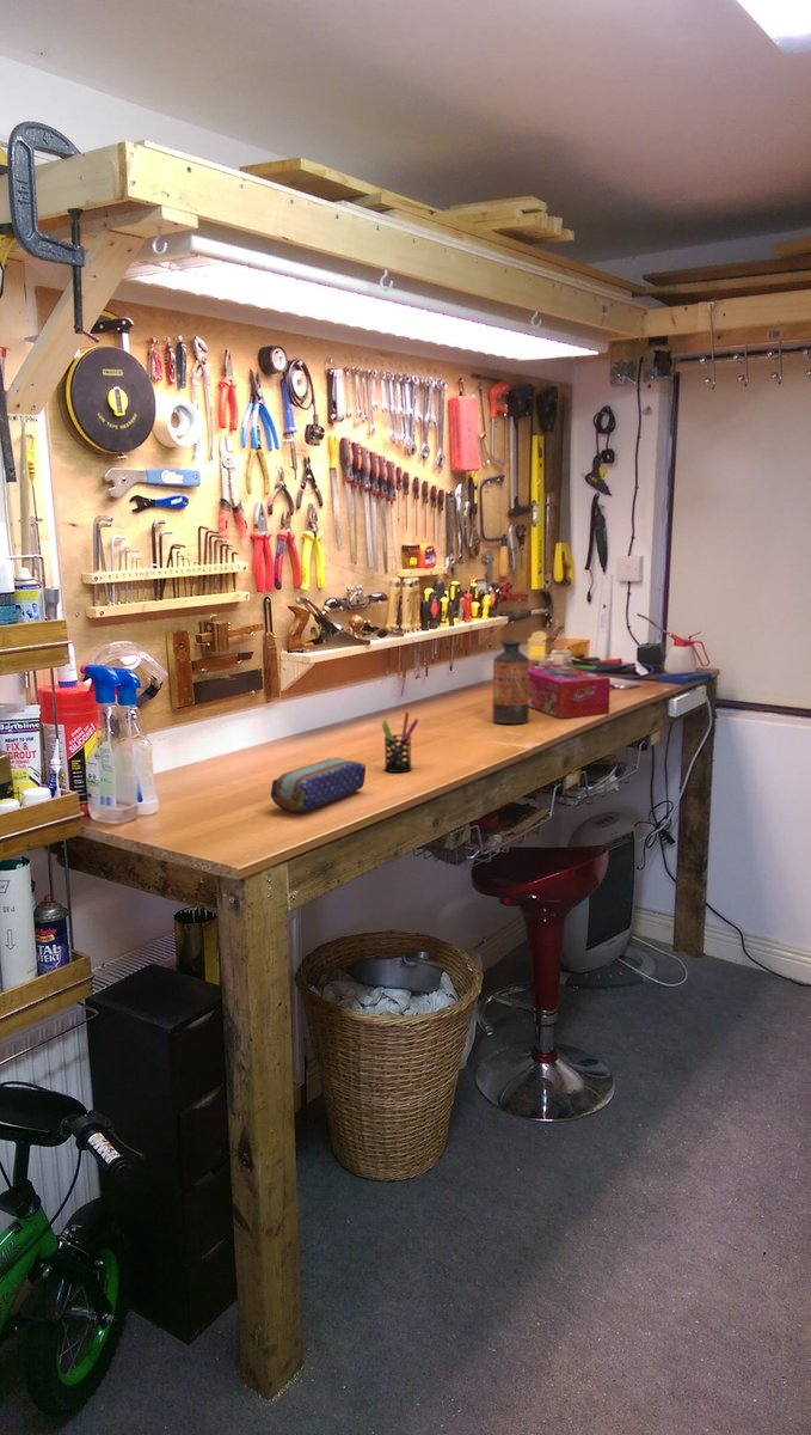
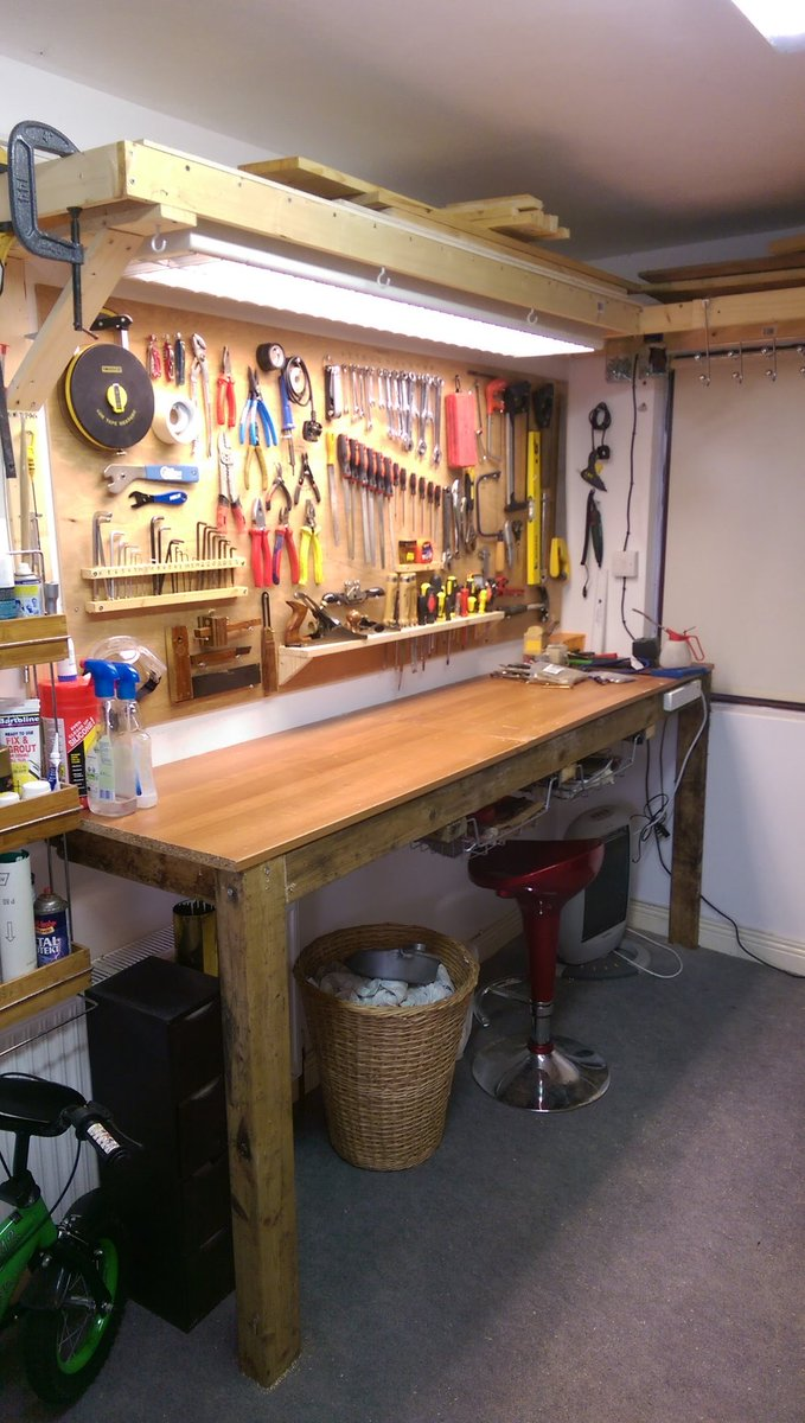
- pen holder (397, 740)
- pencil case (319, 782)
- bottle (510, 680)
- tissue box (559, 689)
